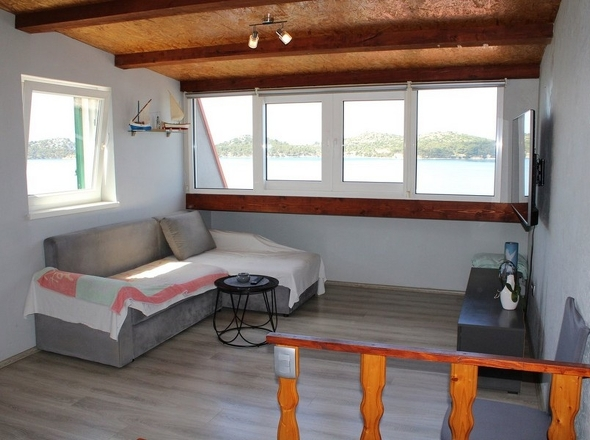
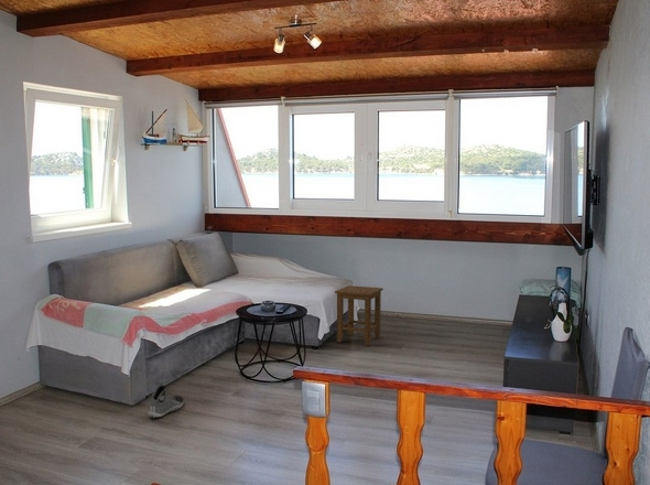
+ stool (353, 314)
+ sneaker (167, 397)
